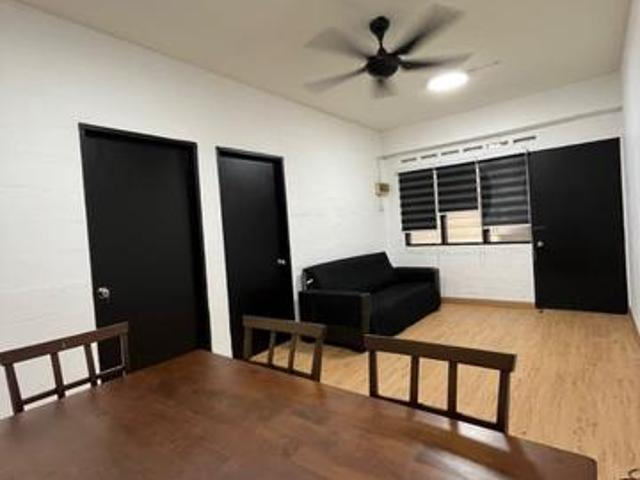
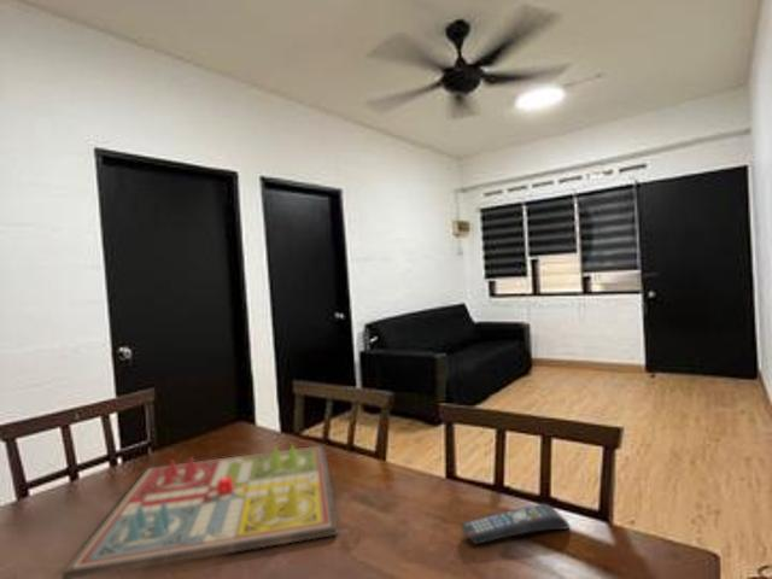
+ gameboard (224, 486)
+ remote control (514, 524)
